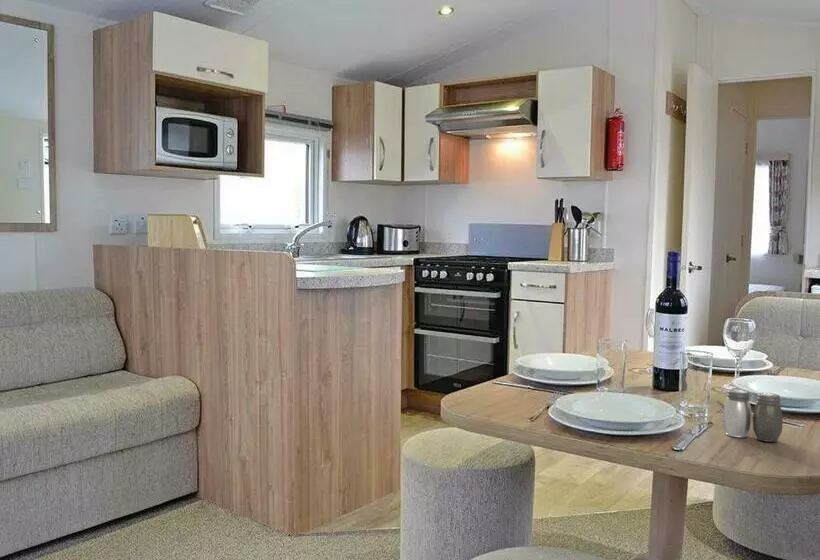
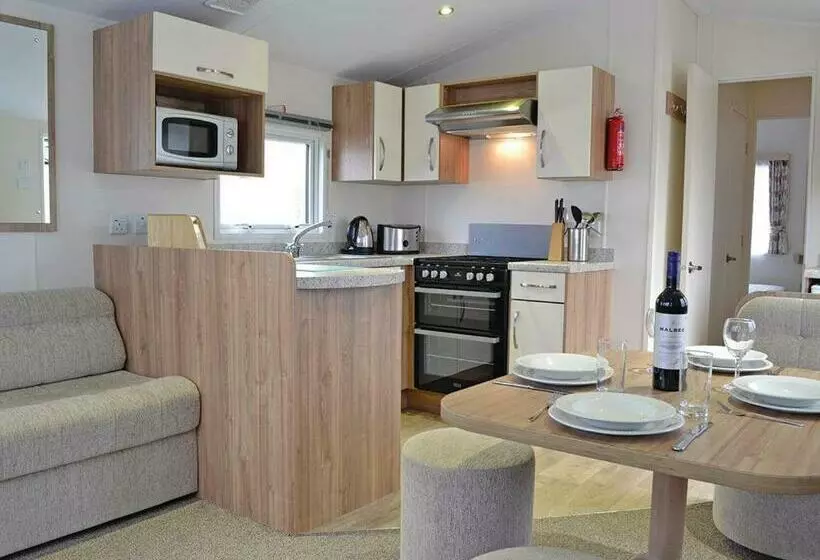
- salt and pepper shaker (753, 414)
